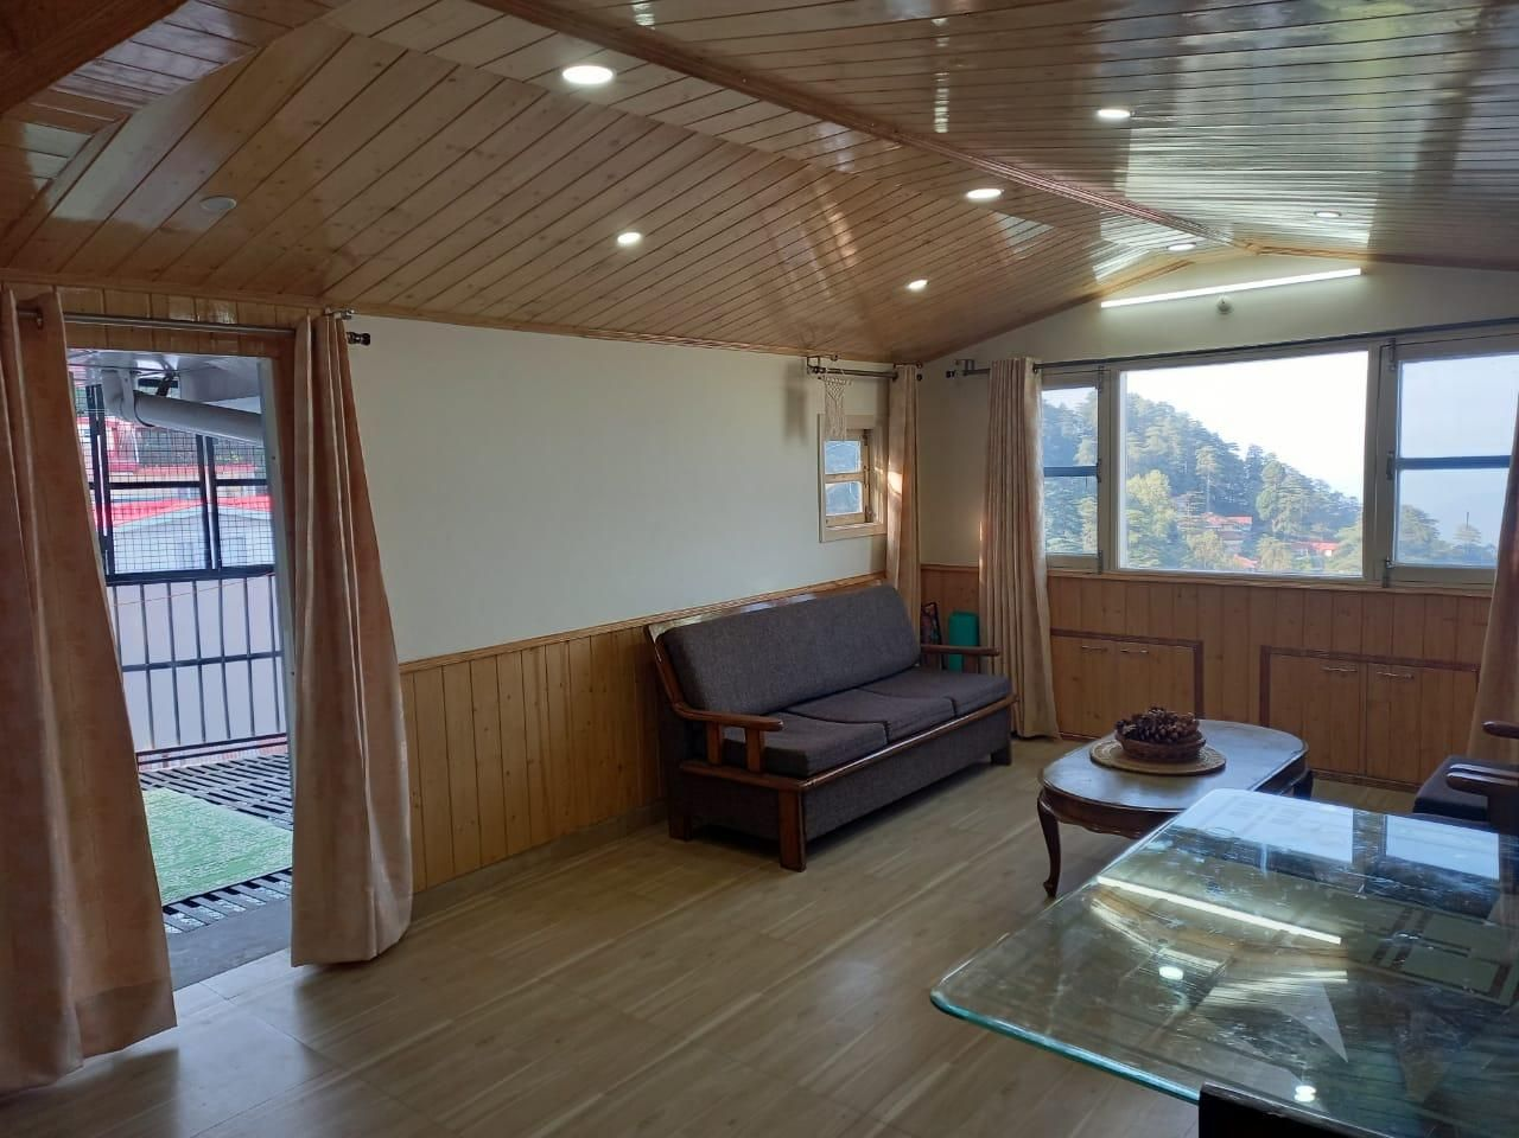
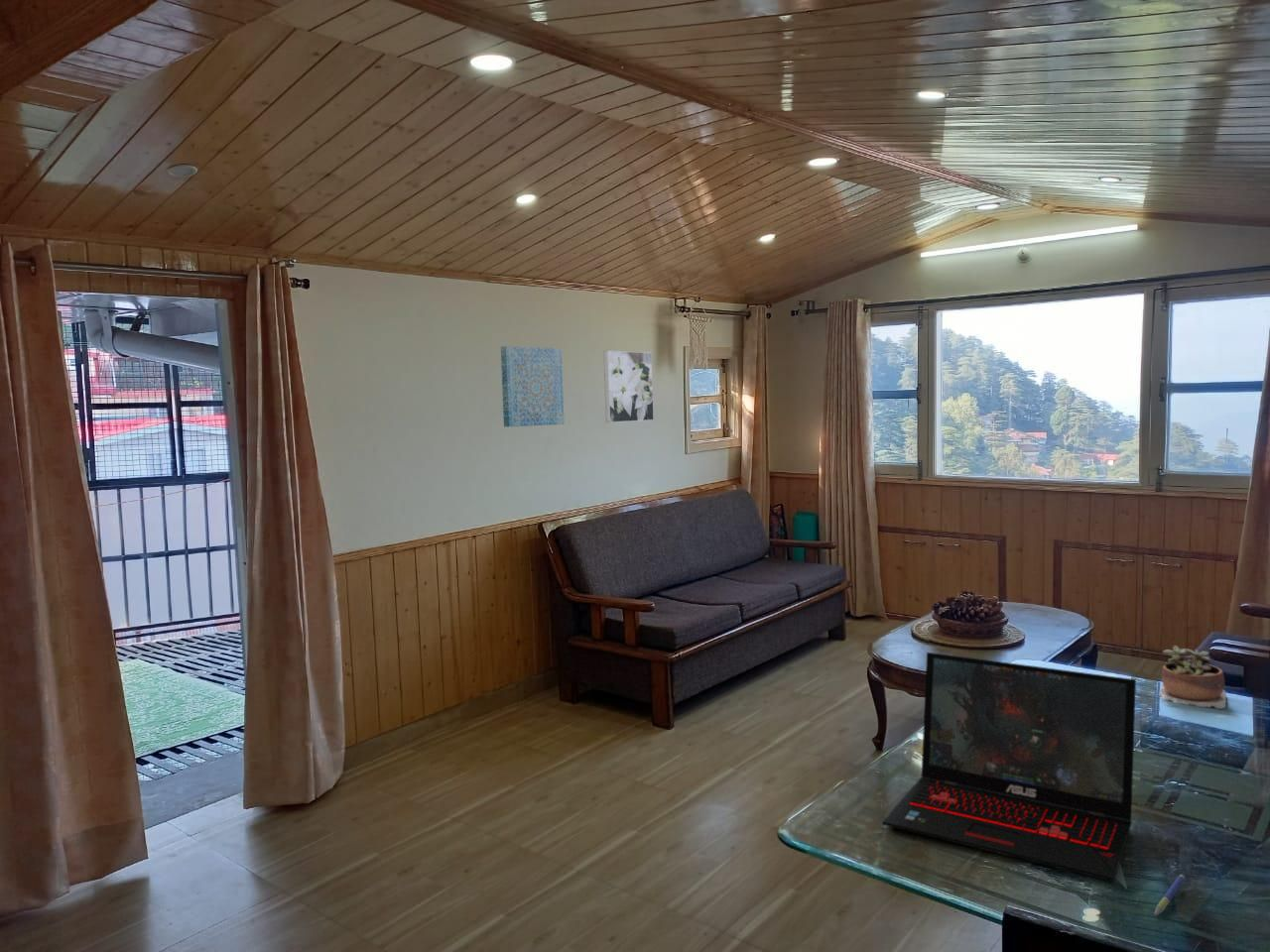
+ wall art (533, 386)
+ succulent plant (1192, 673)
+ laptop (1008, 754)
+ pen (1169, 894)
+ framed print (629, 386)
